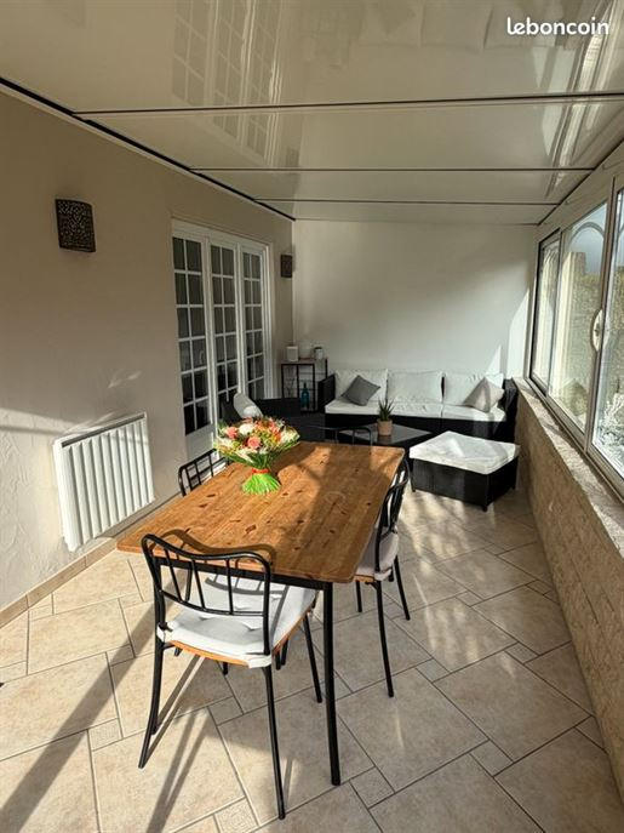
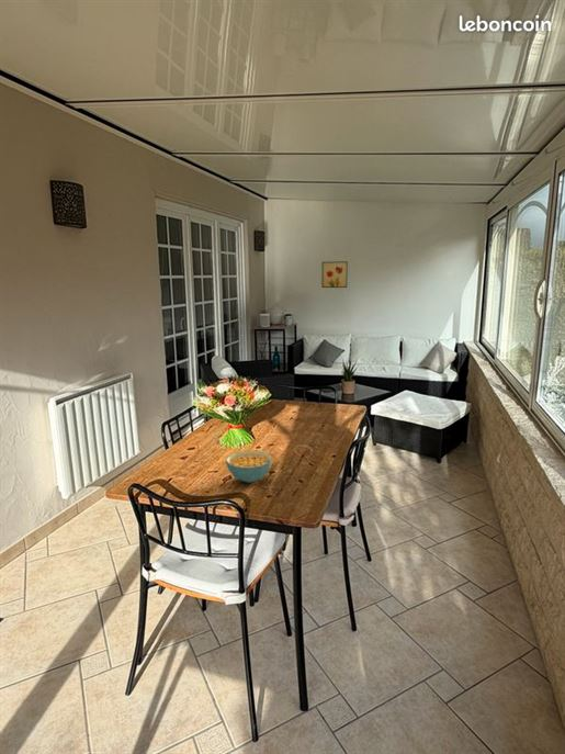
+ cereal bowl (249, 469)
+ wall art (335, 274)
